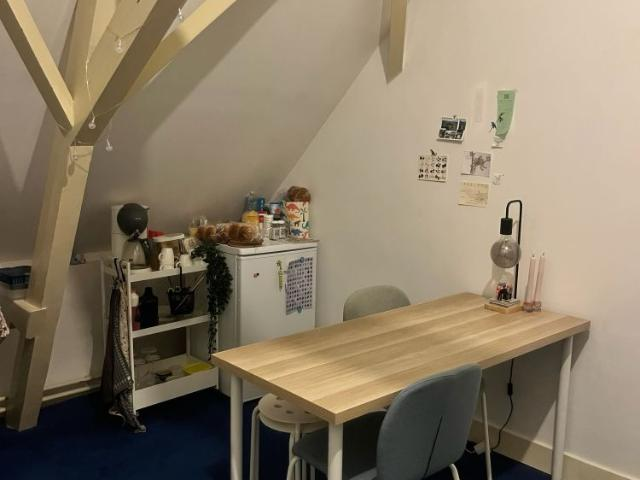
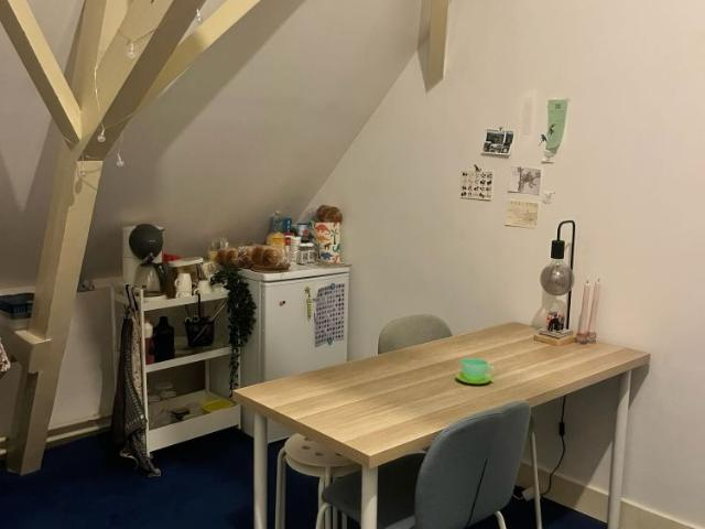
+ cup (474, 370)
